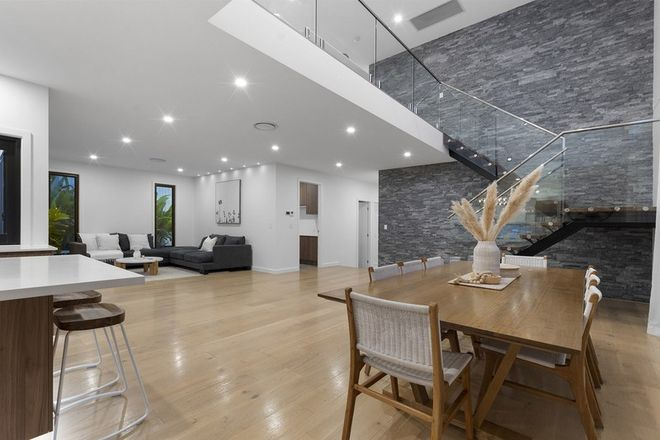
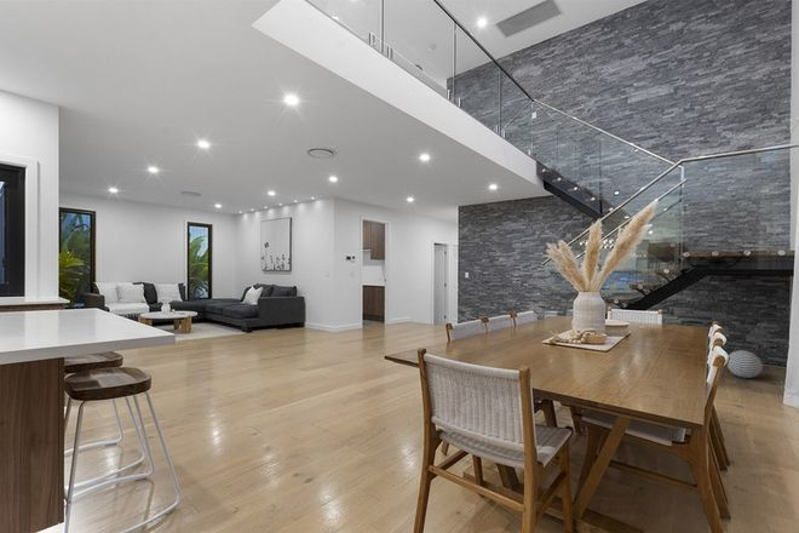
+ decorative ball (743, 363)
